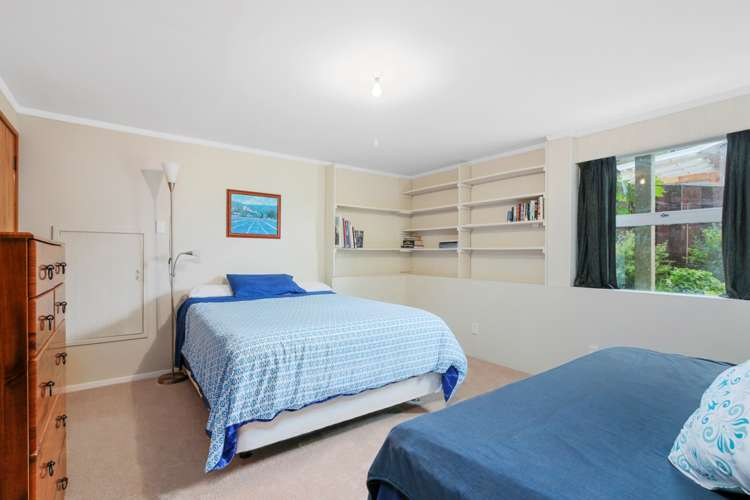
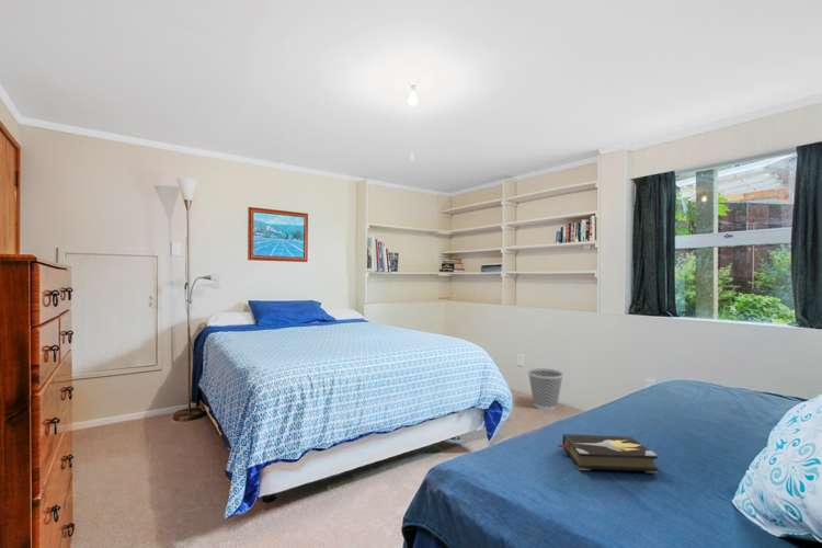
+ wastebasket (545, 389)
+ hardback book (606, 449)
